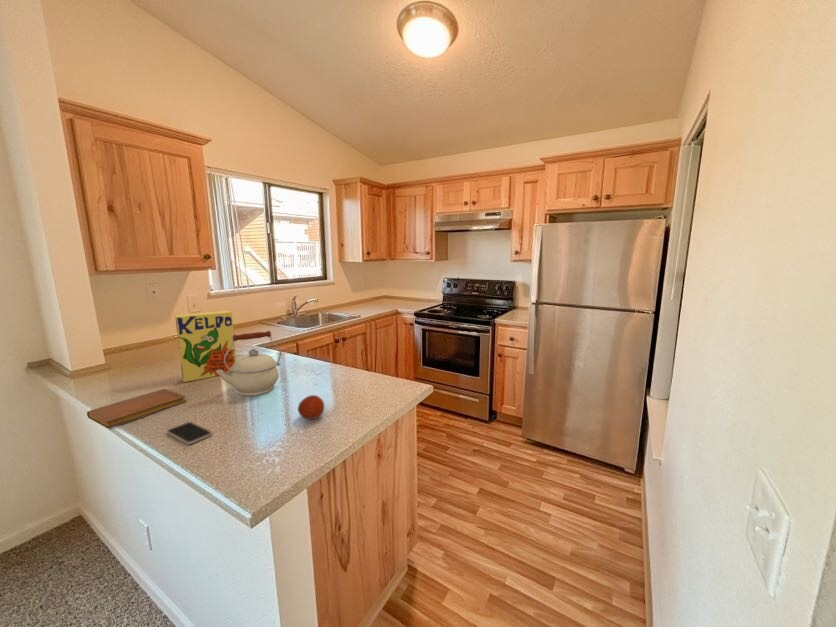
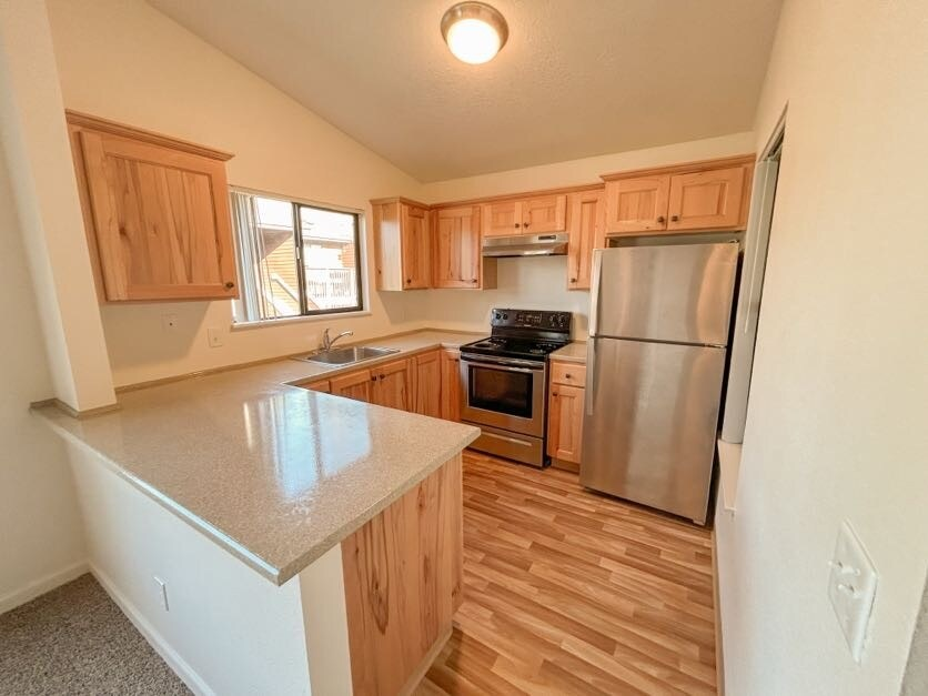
- kettle (250, 362)
- notebook (139, 406)
- smartphone (189, 432)
- cereal box (207, 344)
- fruit (310, 406)
